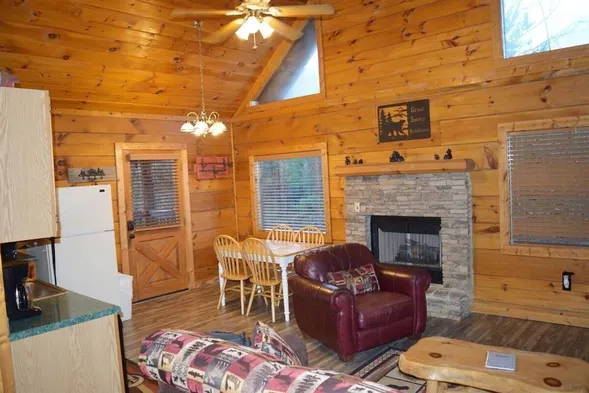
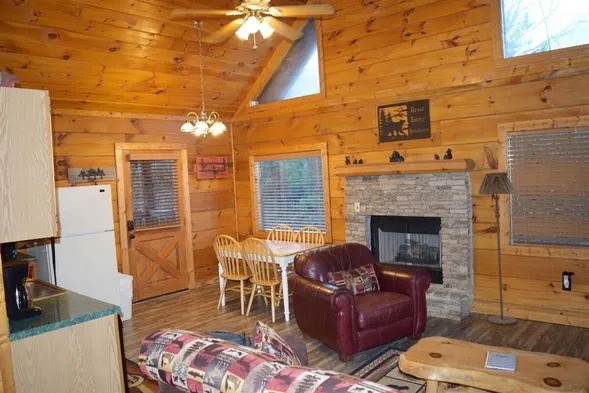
+ floor lamp (498, 246)
